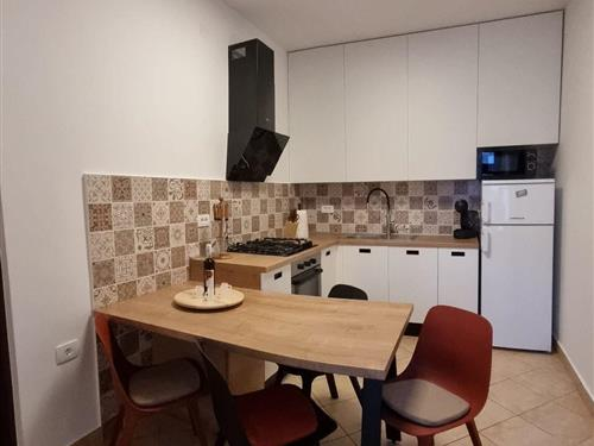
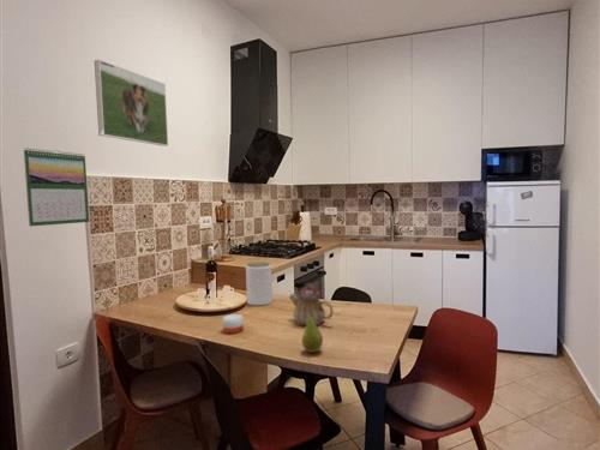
+ jar (258, 282)
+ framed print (134, 107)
+ teapot (311, 302)
+ fruit (312, 331)
+ candle (233, 316)
+ calendar (59, 186)
